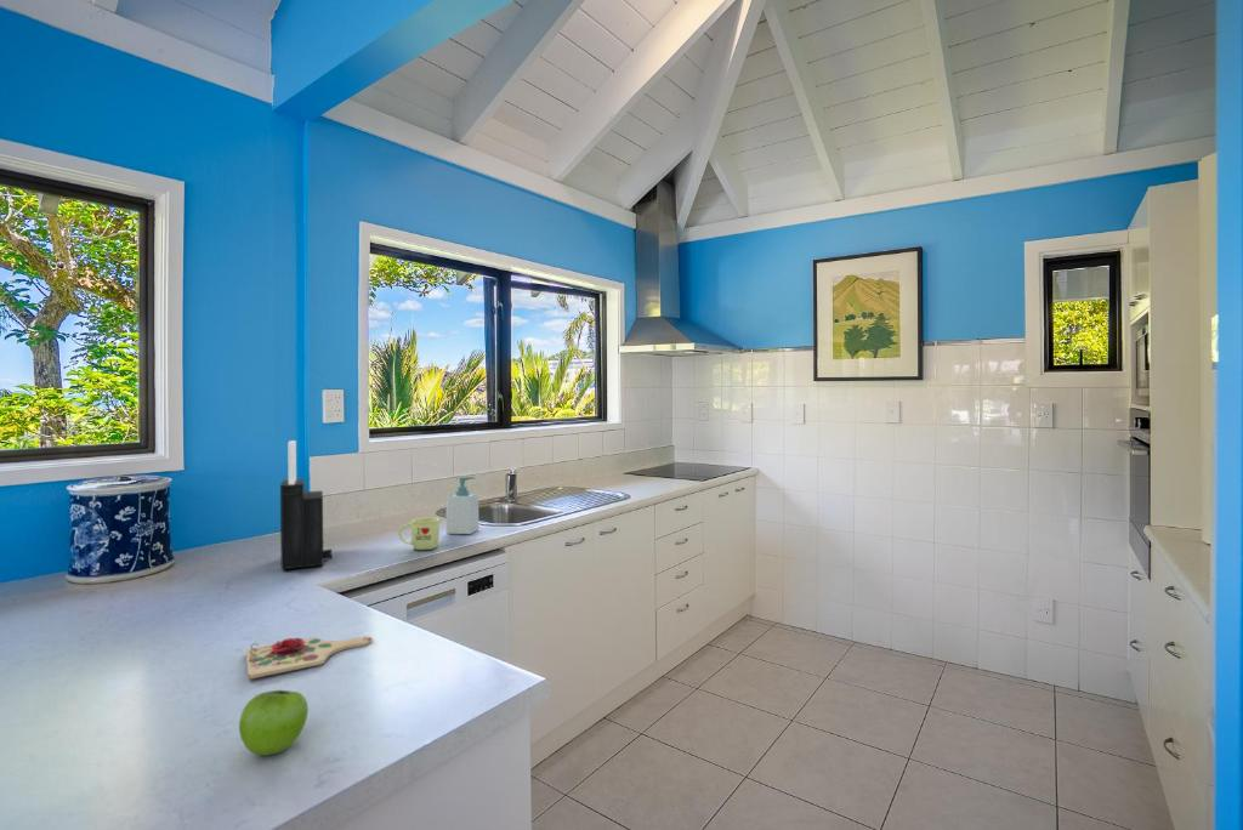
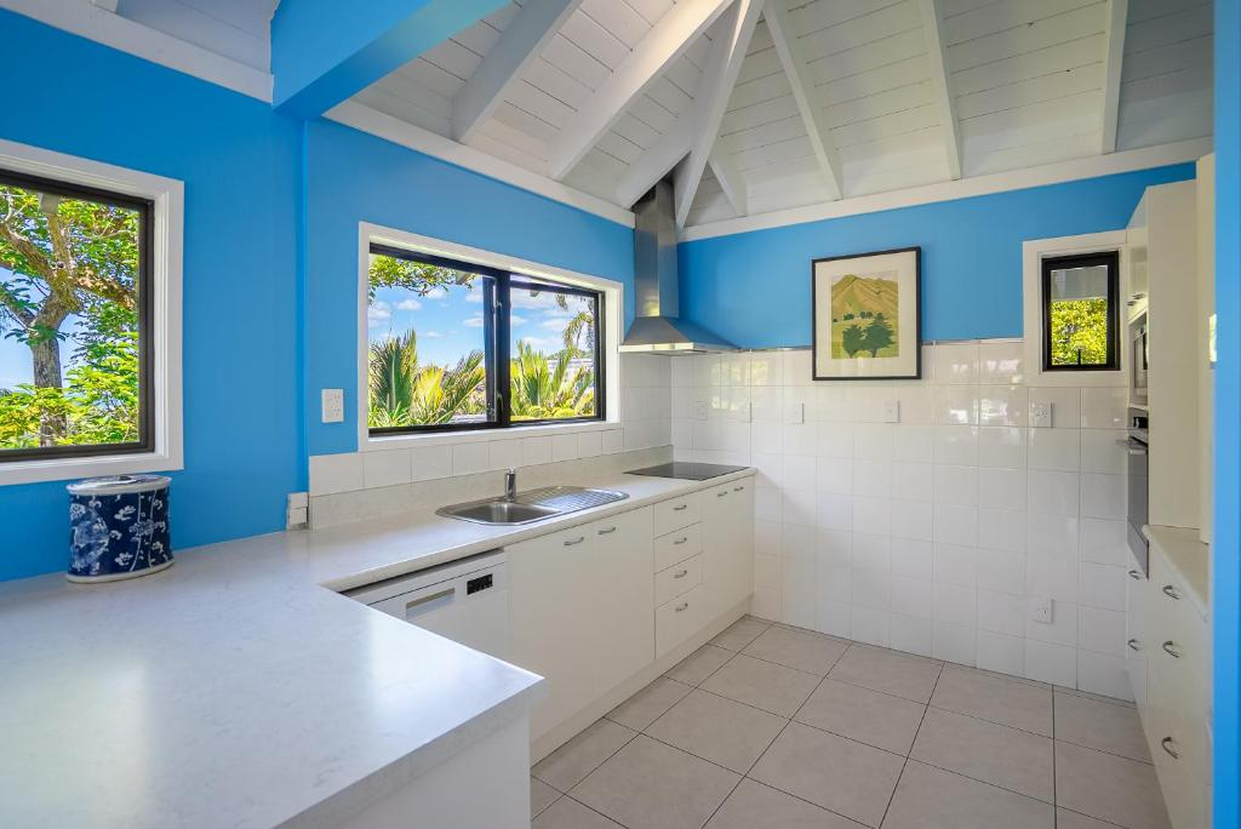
- fruit (274, 718)
- cutting board (312, 646)
- knife block (307, 500)
- soap bottle (462, 504)
- mug (419, 534)
